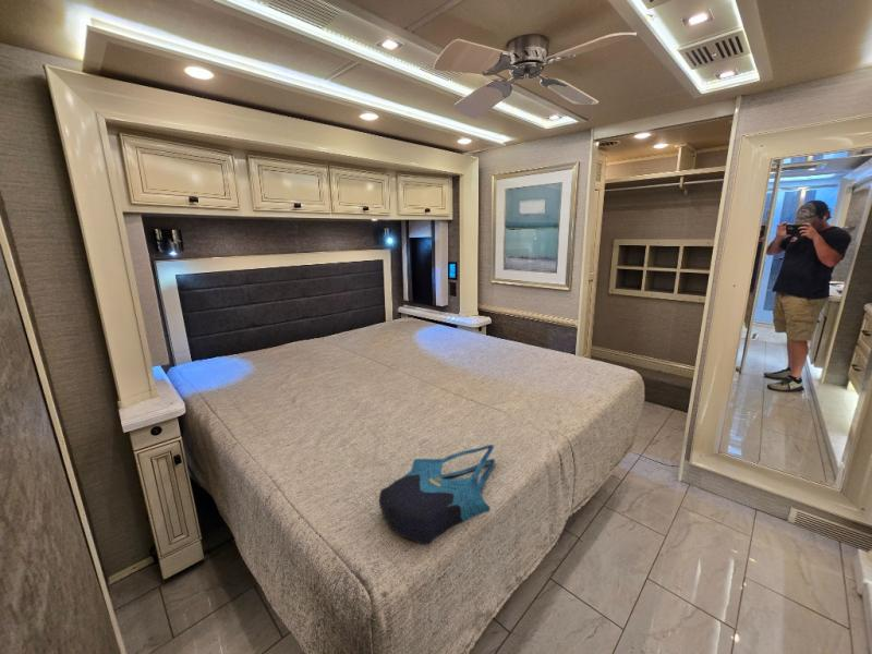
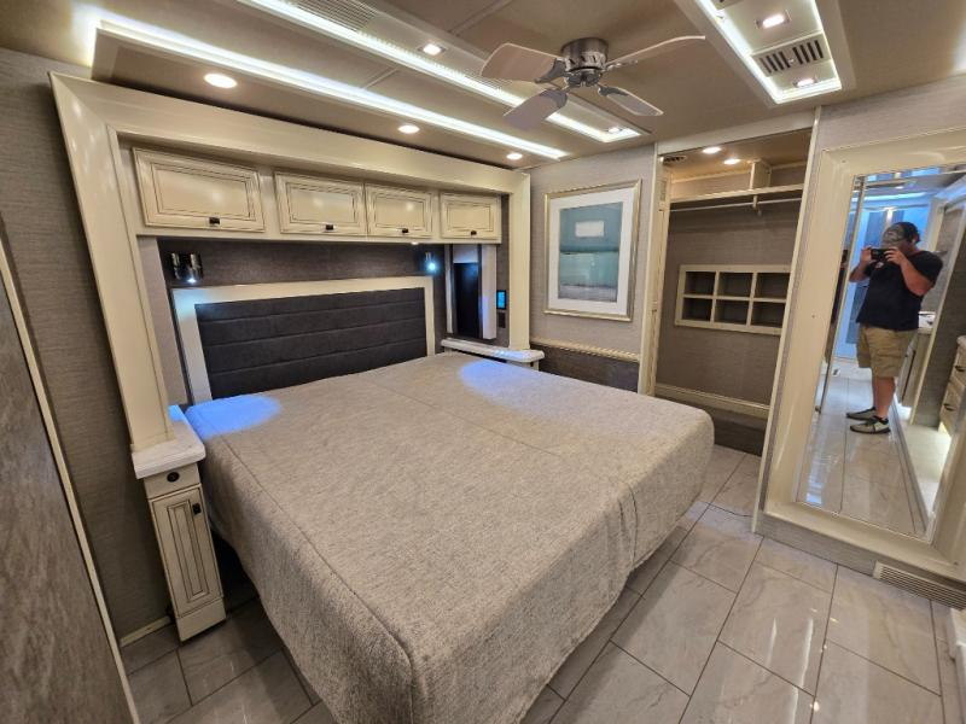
- tote bag (450, 482)
